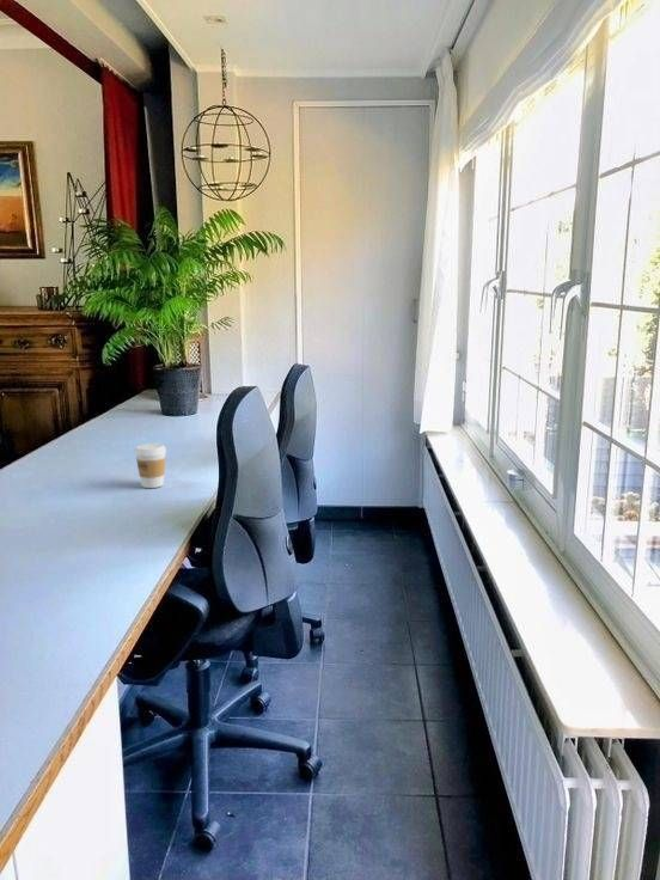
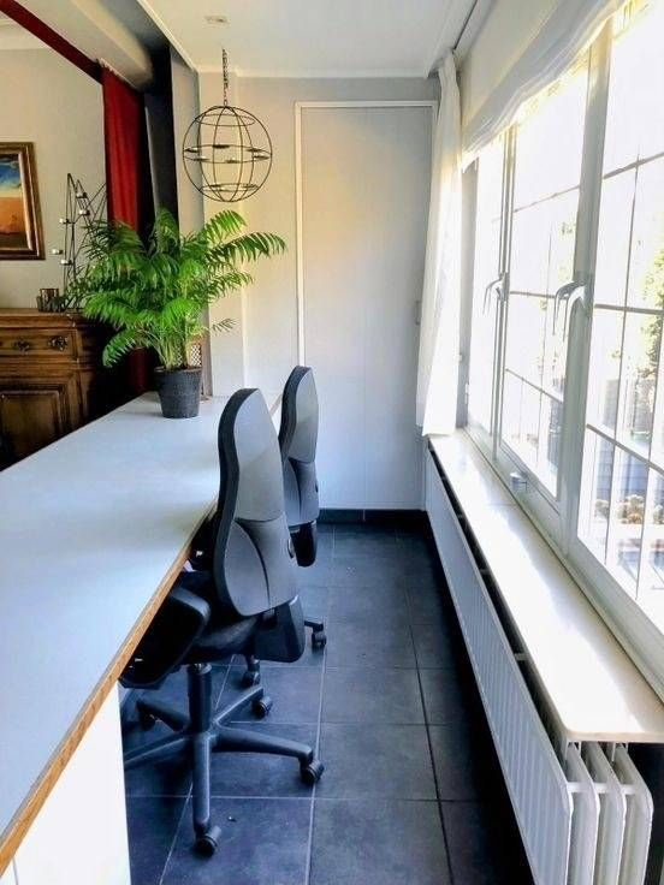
- coffee cup (151, 465)
